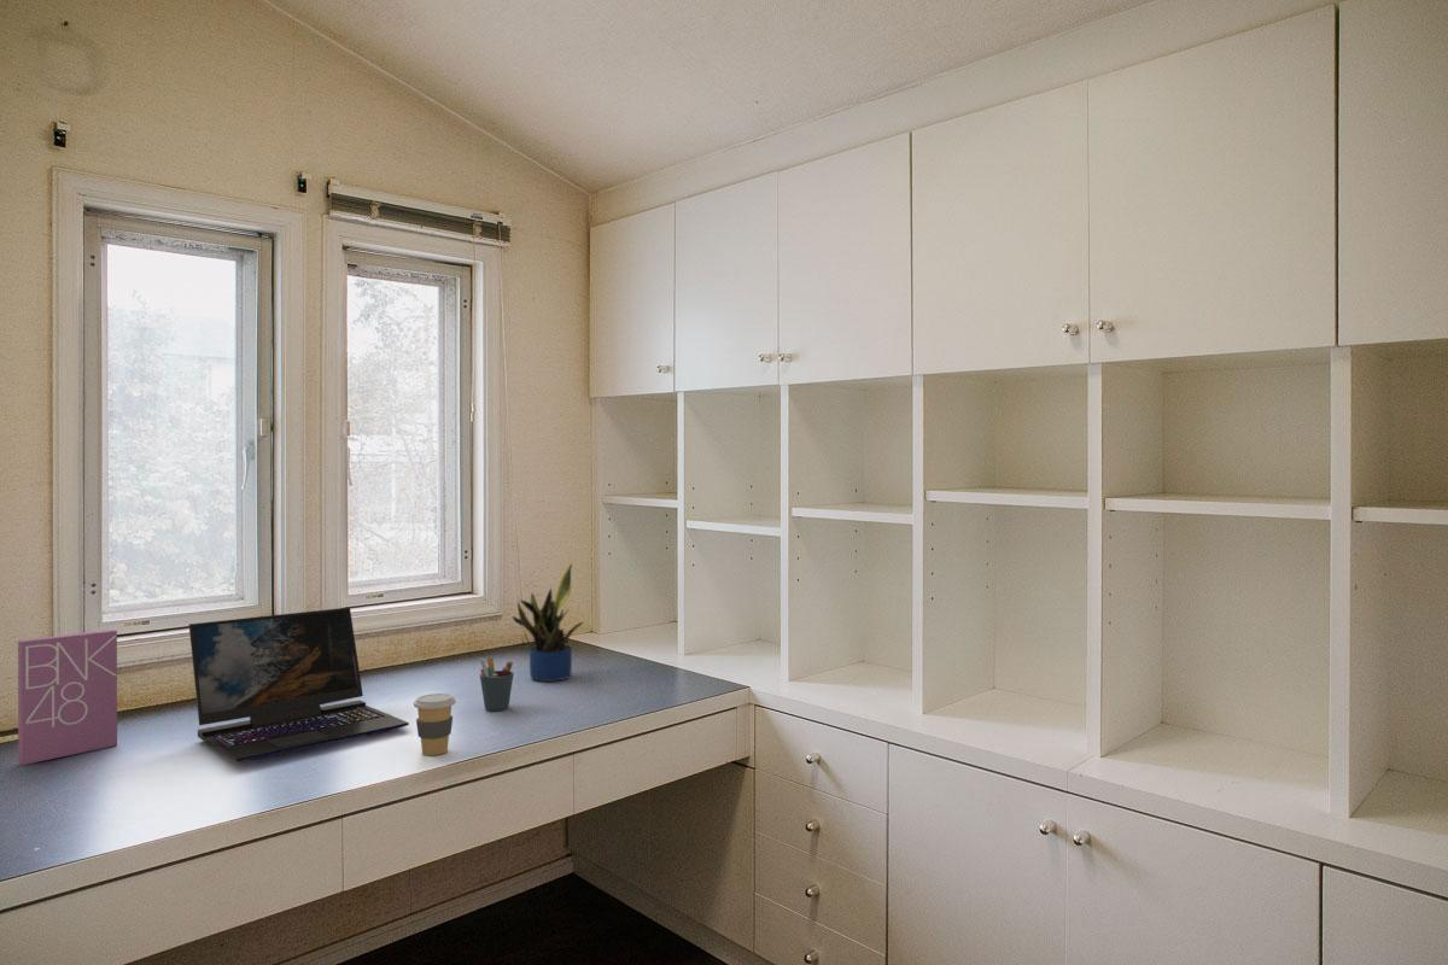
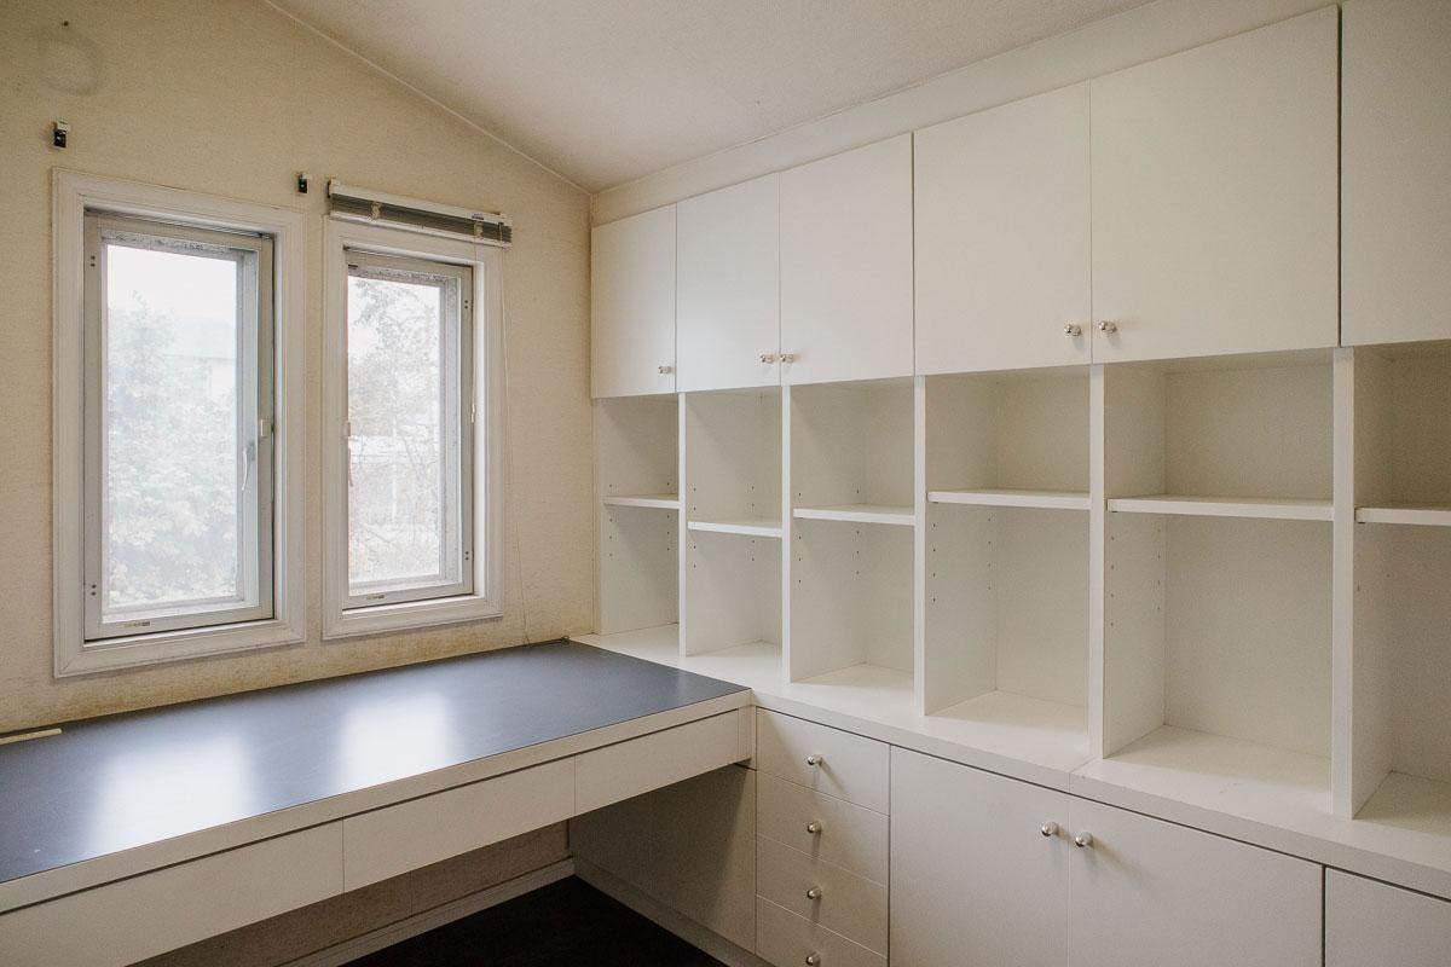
- pen holder (496, 682)
- potted plant (549, 620)
- laptop (299, 677)
- coffee cup (434, 724)
- book (69, 694)
